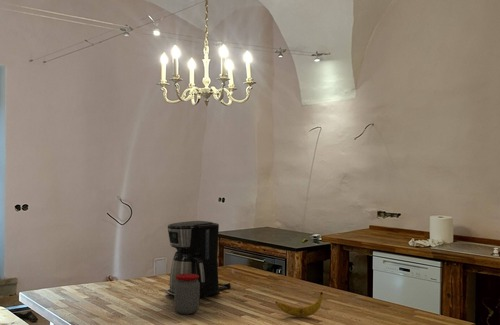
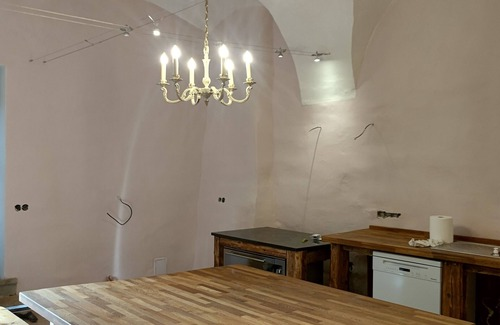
- coffee maker (202, 257)
- banana (298, 307)
- jar (187, 293)
